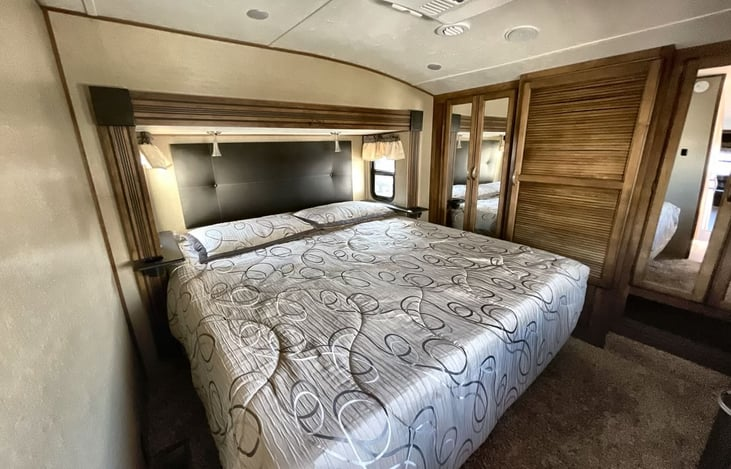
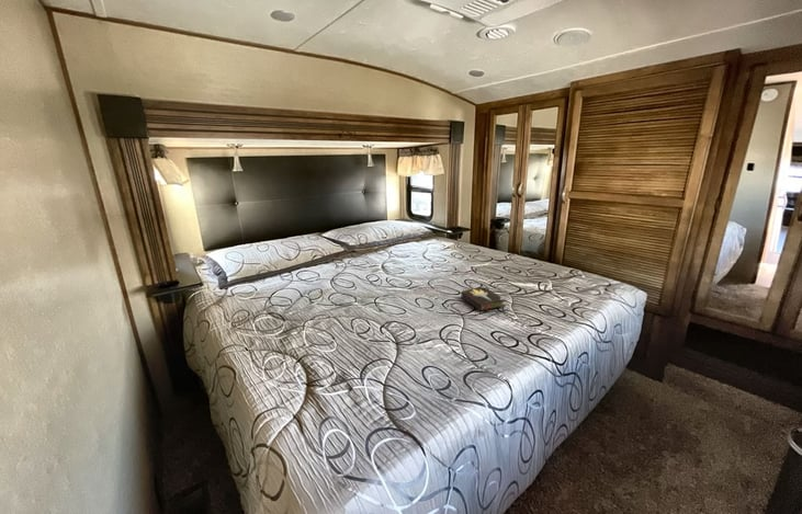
+ hardback book (482, 297)
